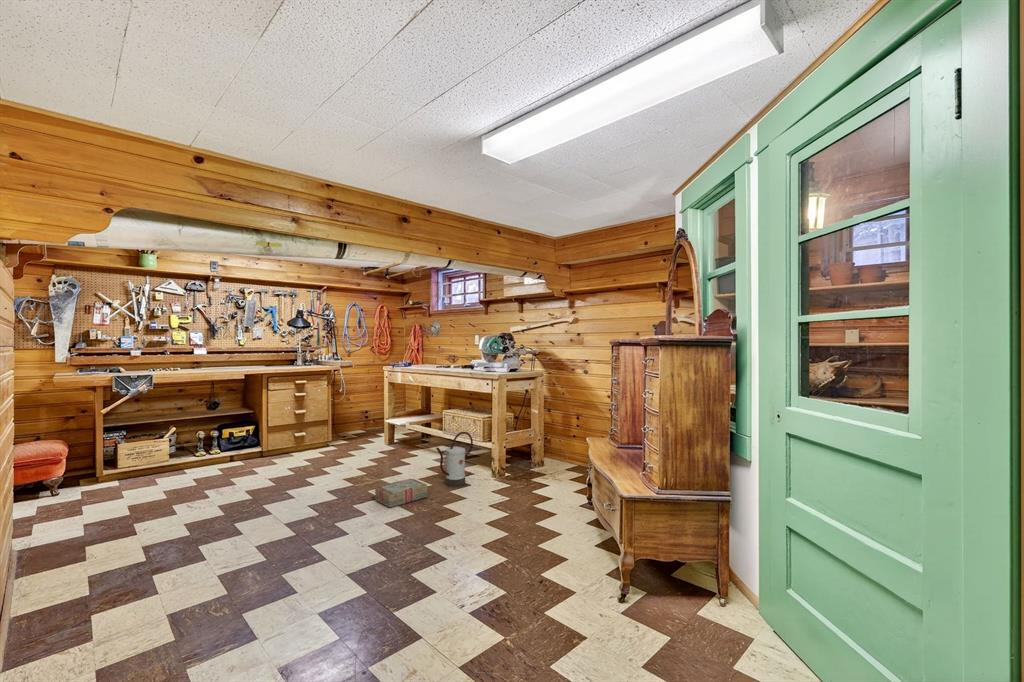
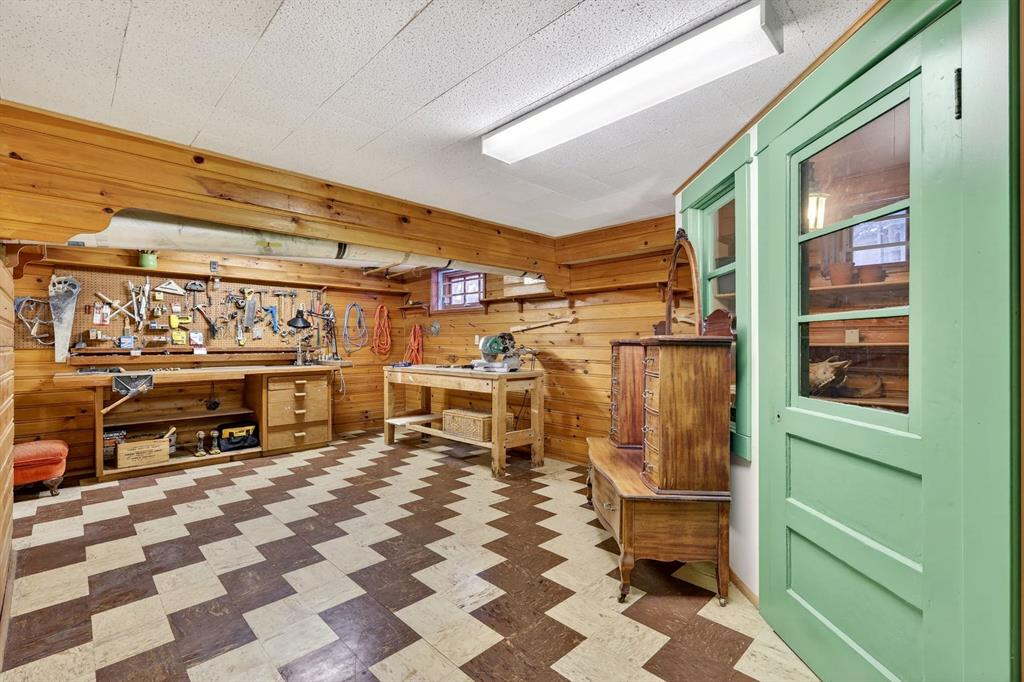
- carton (401, 492)
- watering can (455, 458)
